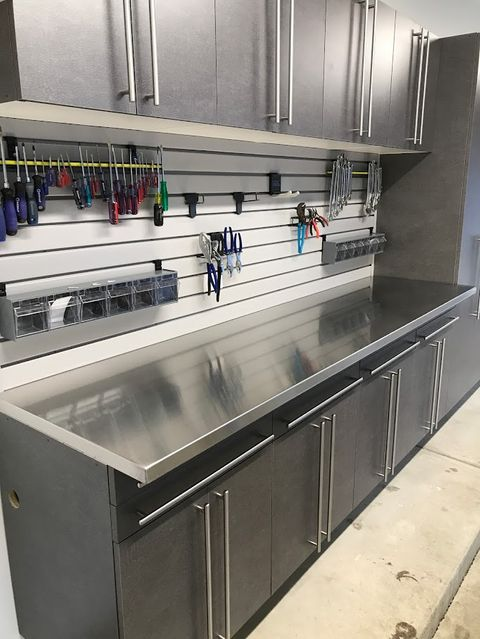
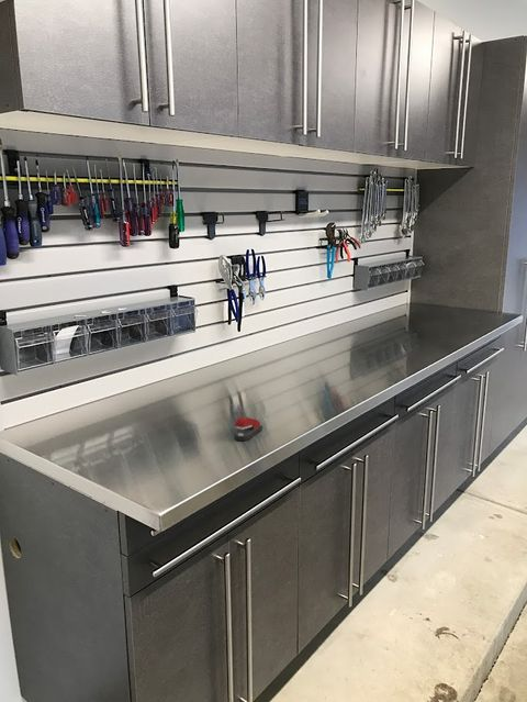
+ stapler (247, 424)
